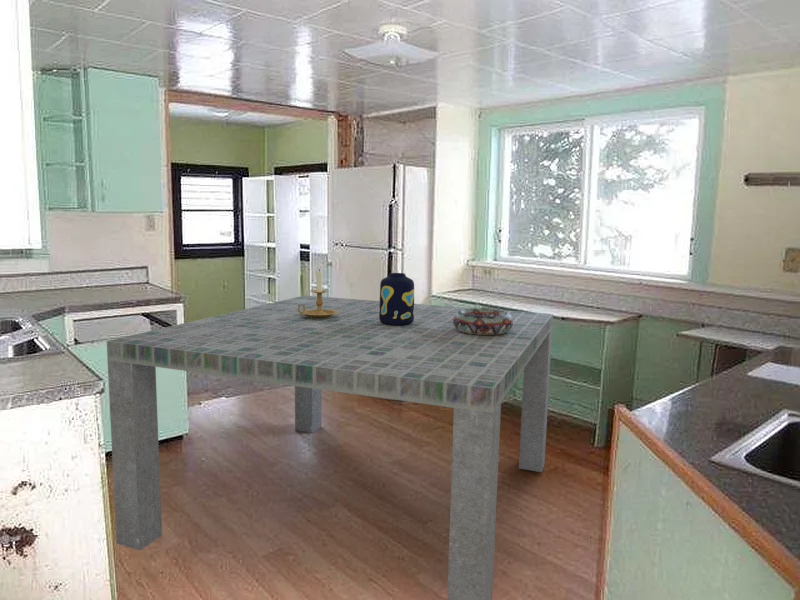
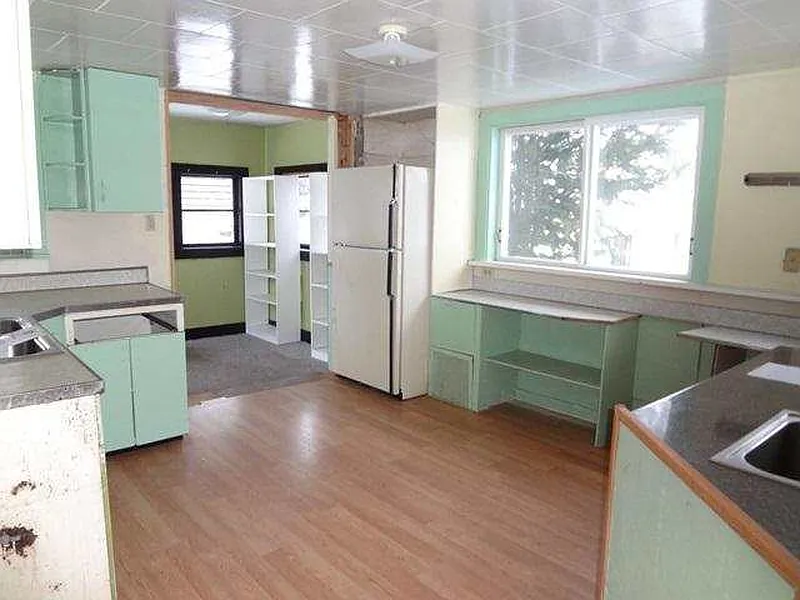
- candle holder (319, 292)
- vase (396, 298)
- dining table (365, 395)
- decorative bowl (482, 321)
